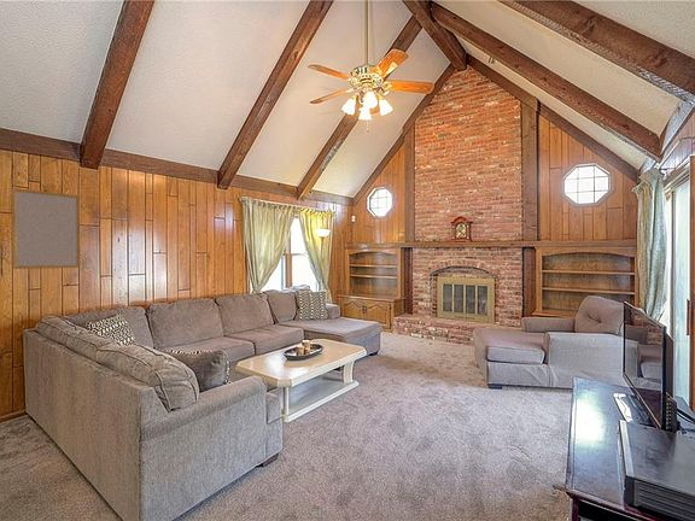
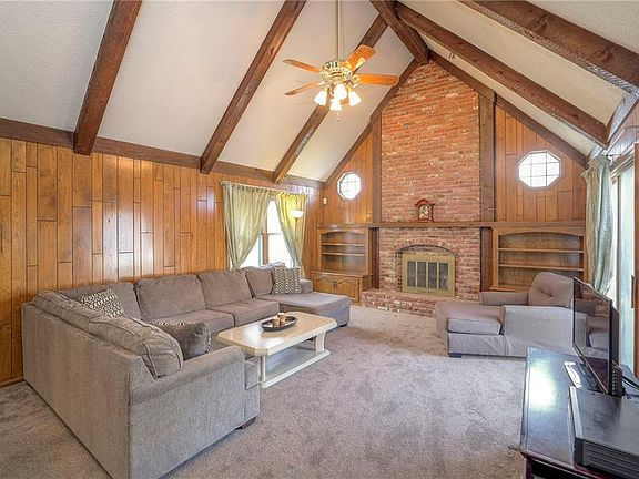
- home mirror (47, 230)
